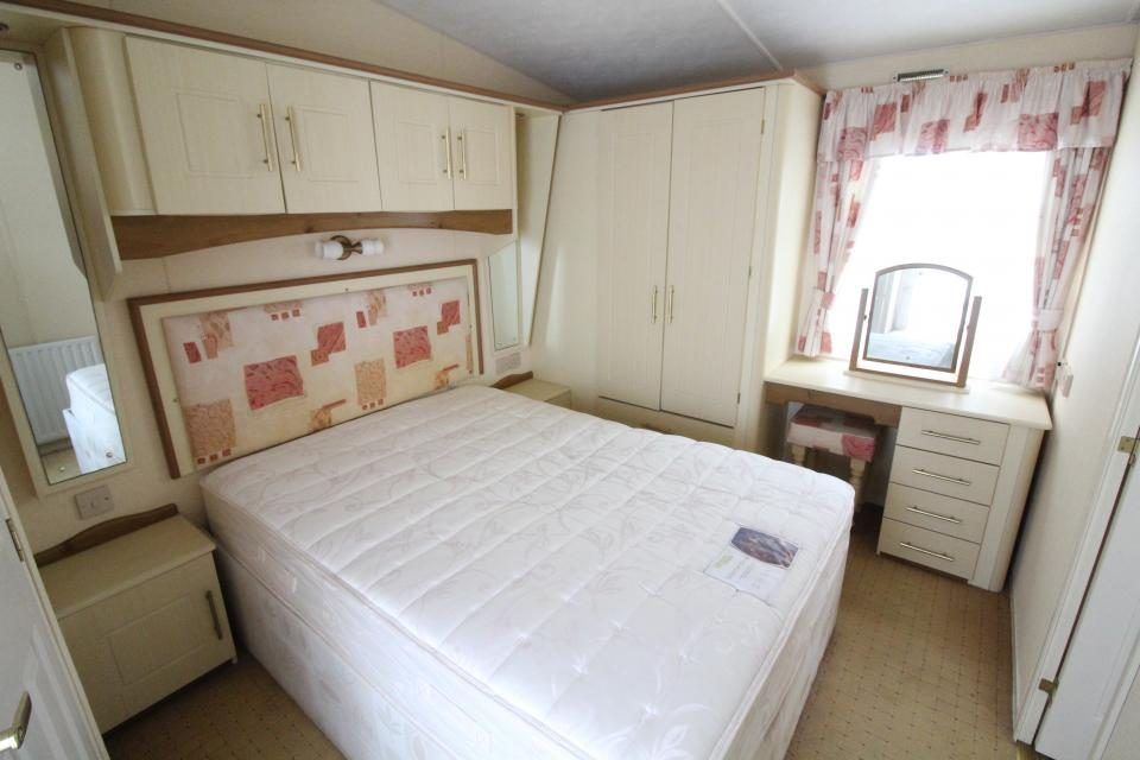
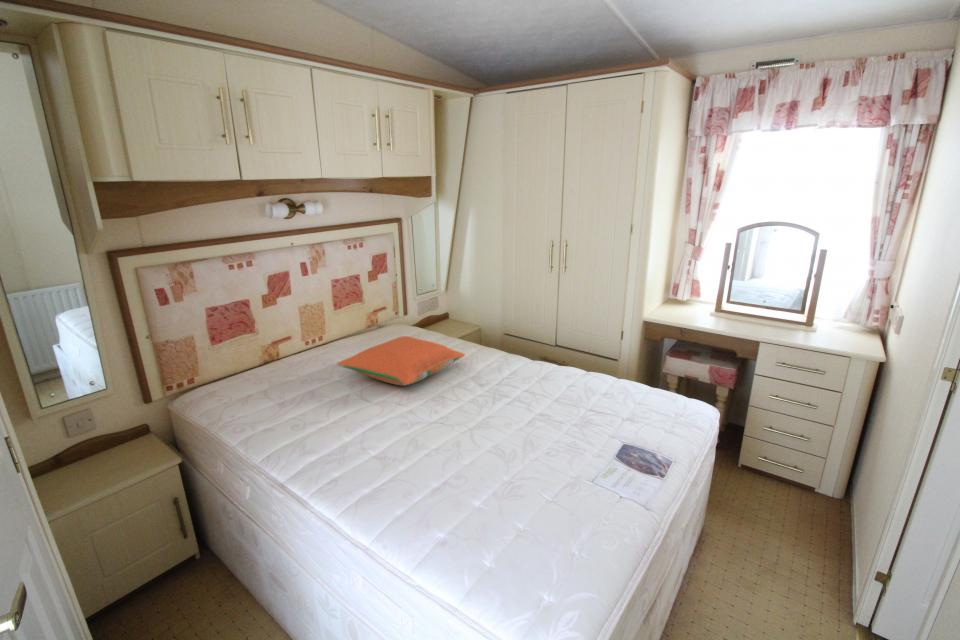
+ pillow (402, 359)
